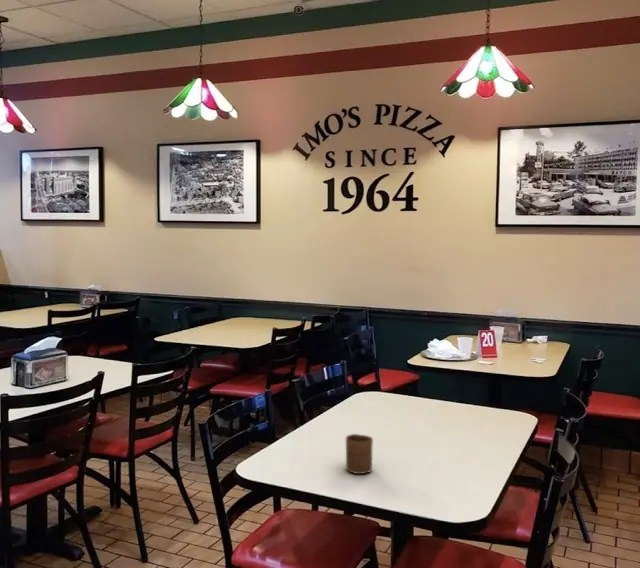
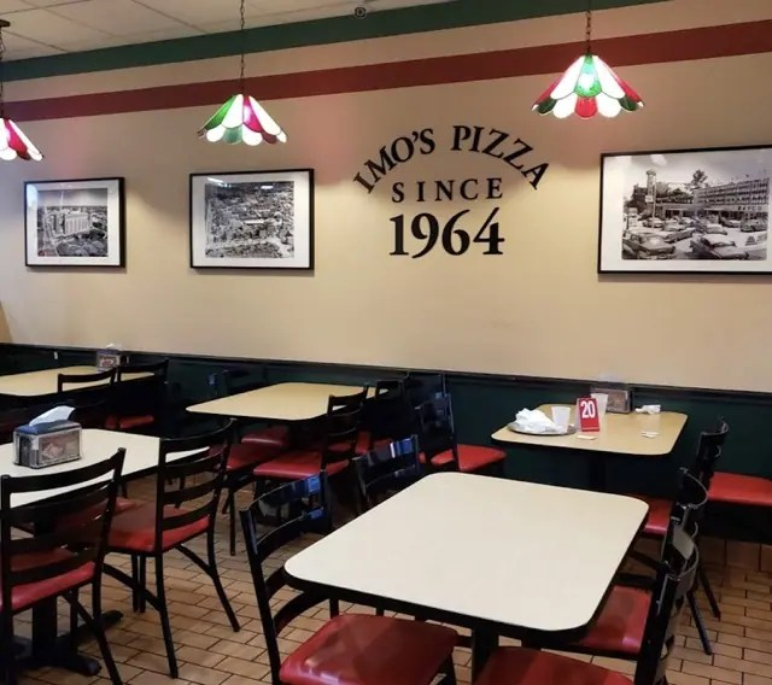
- cup (358, 453)
